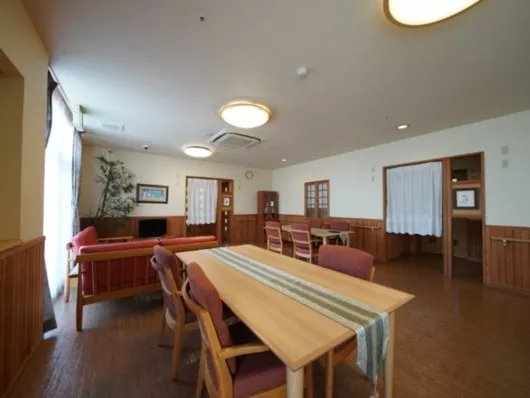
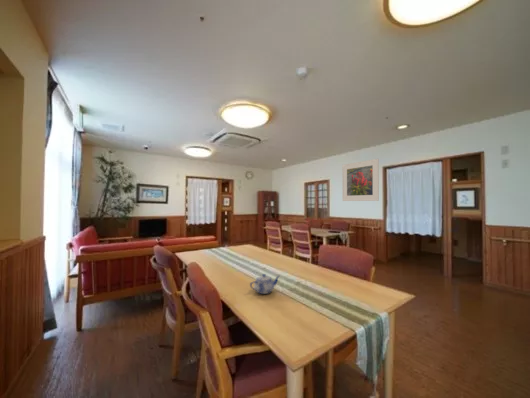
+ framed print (359, 181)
+ teapot (265, 282)
